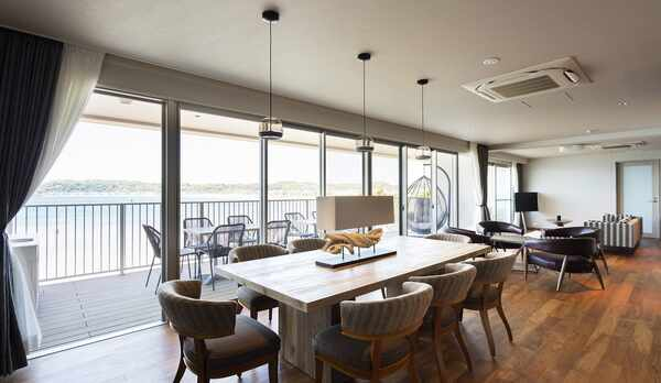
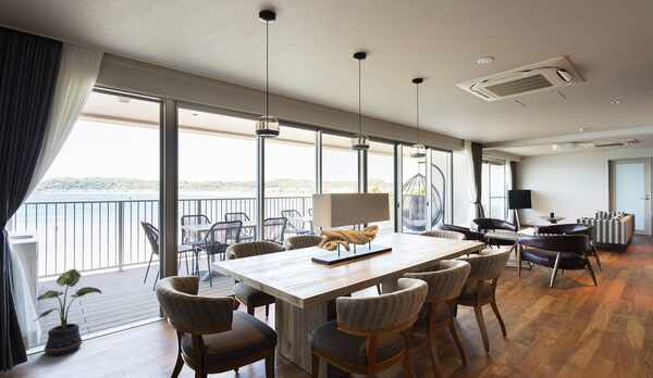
+ potted plant (67, 310)
